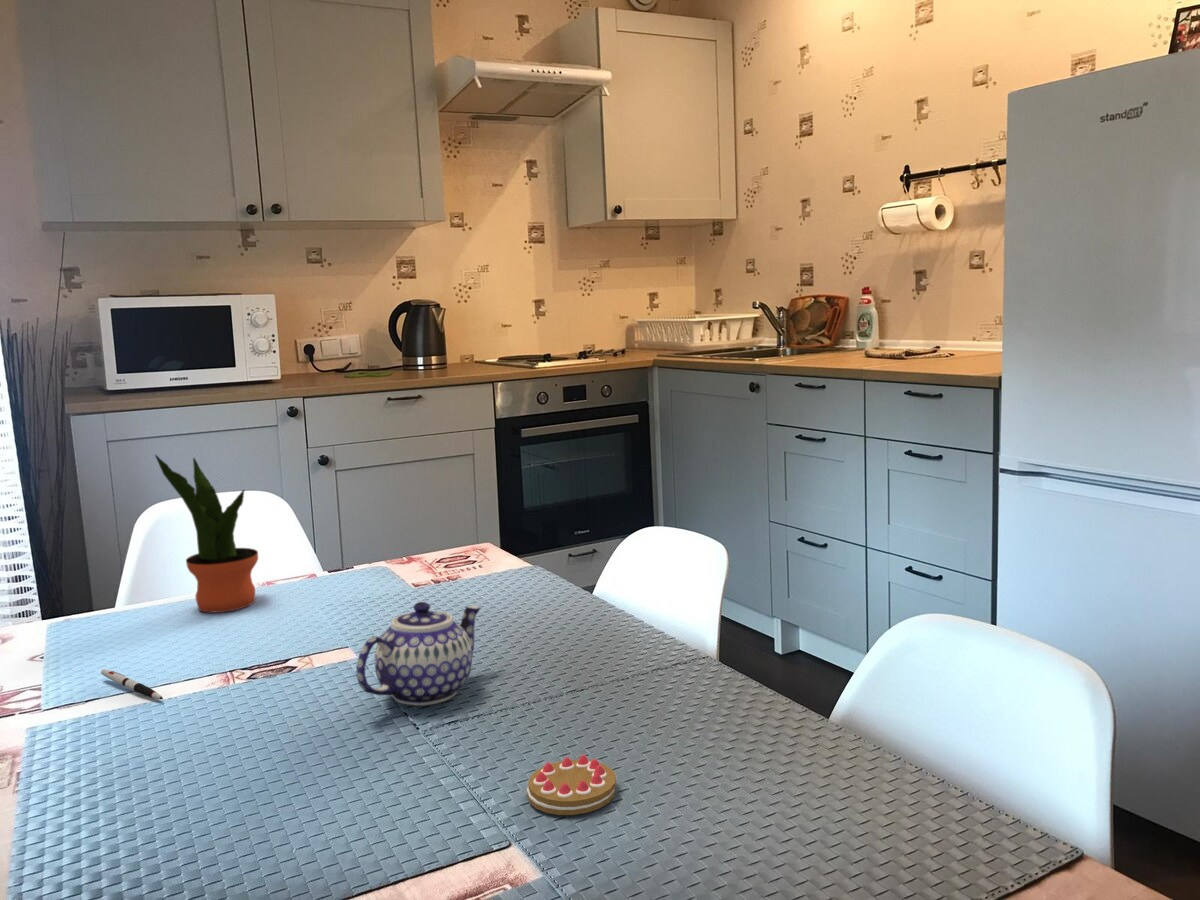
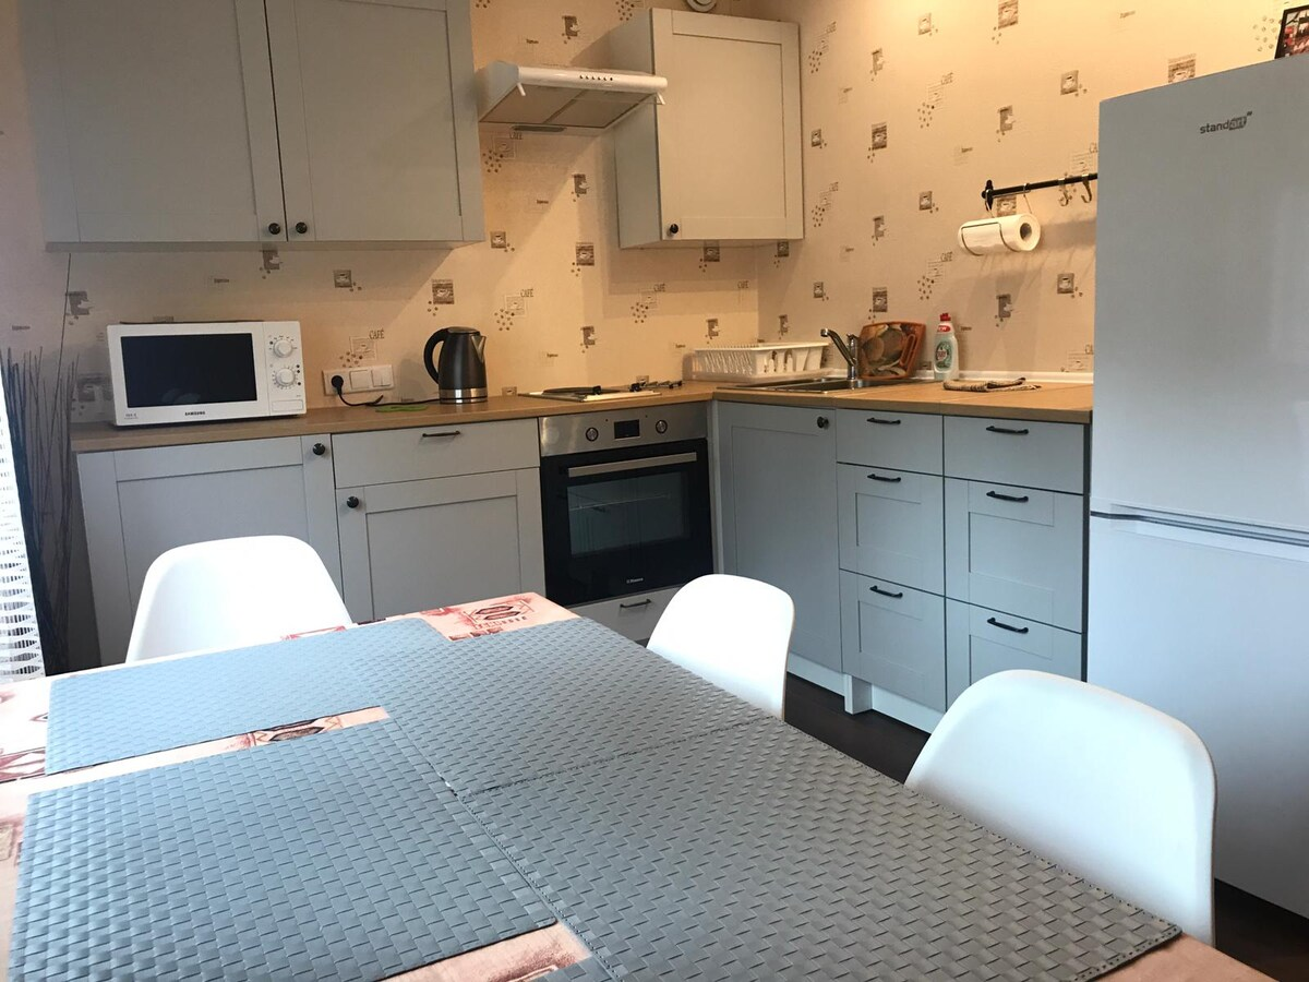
- potted plant (209, 529)
- teapot (423, 648)
- cookie (571, 781)
- pen (132, 684)
